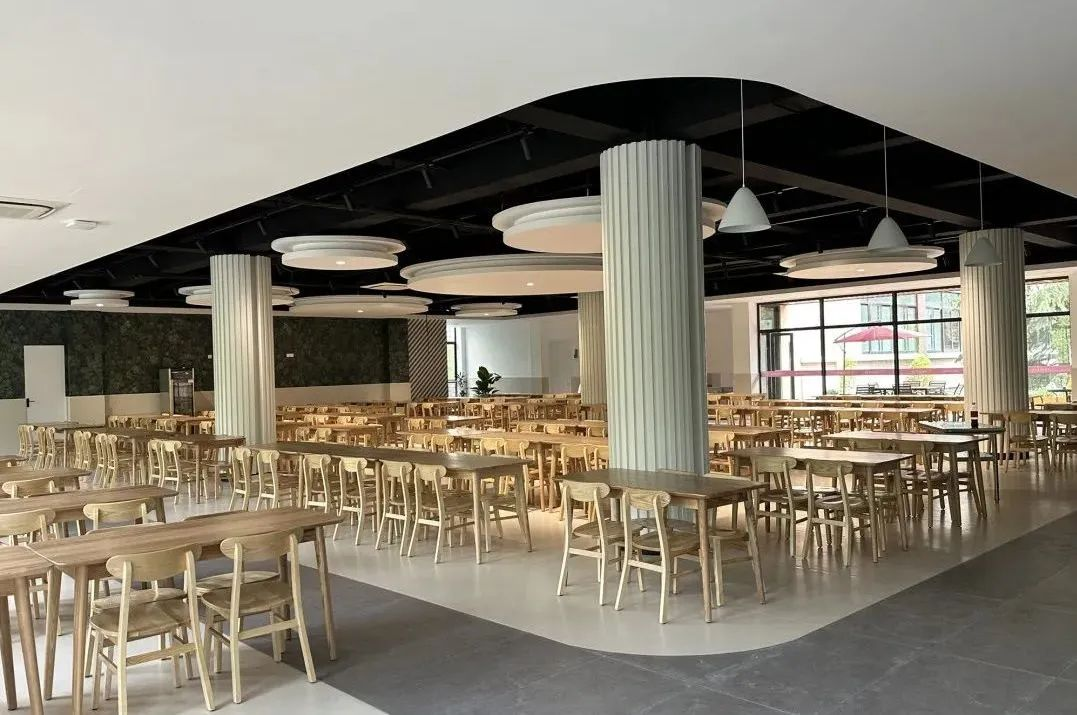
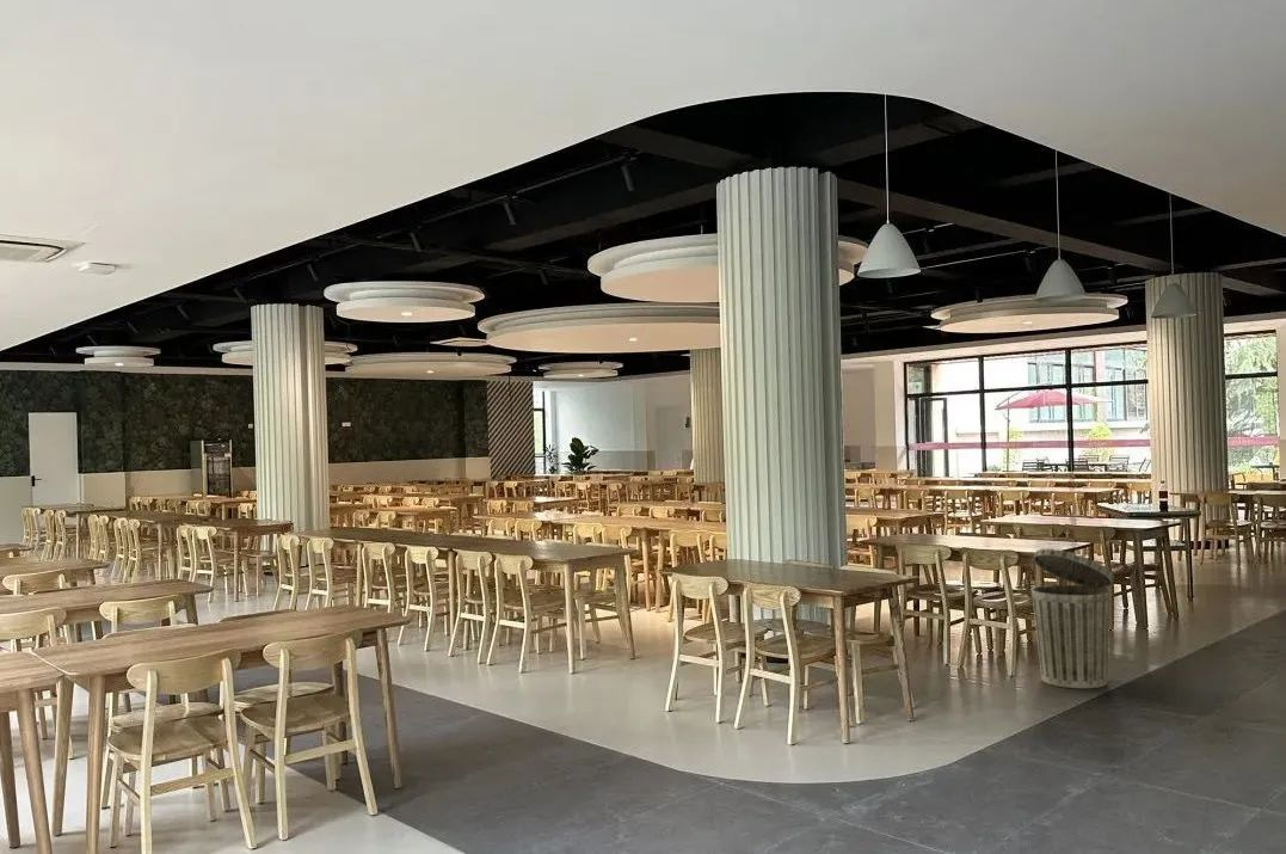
+ trash can (1072, 613)
